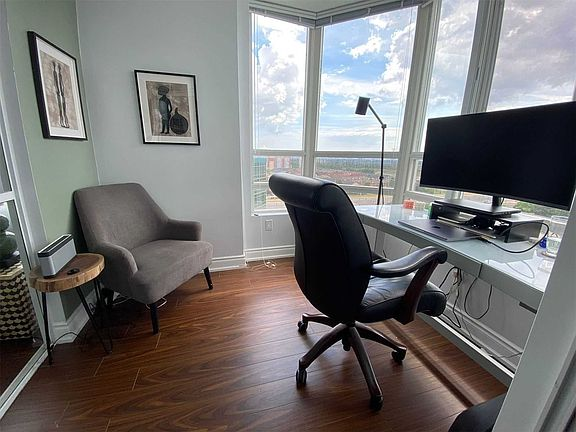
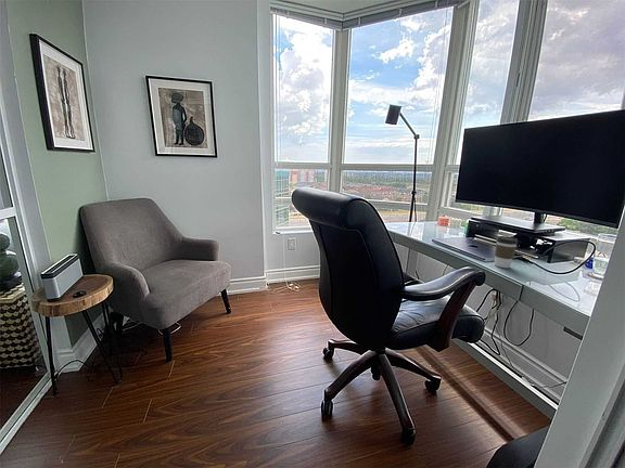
+ coffee cup (505, 251)
